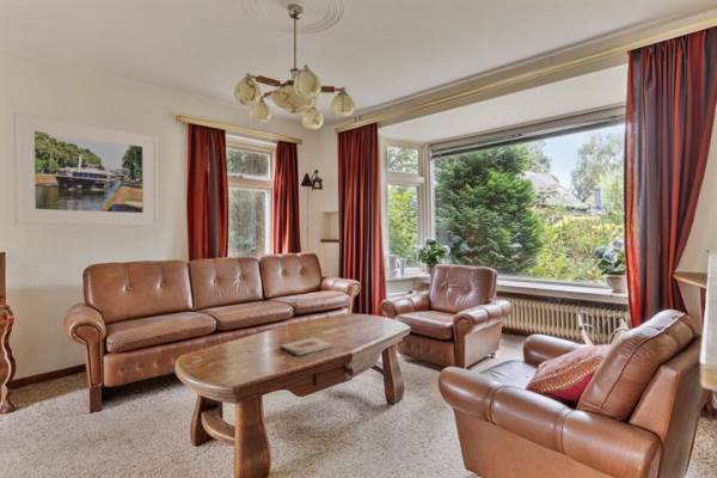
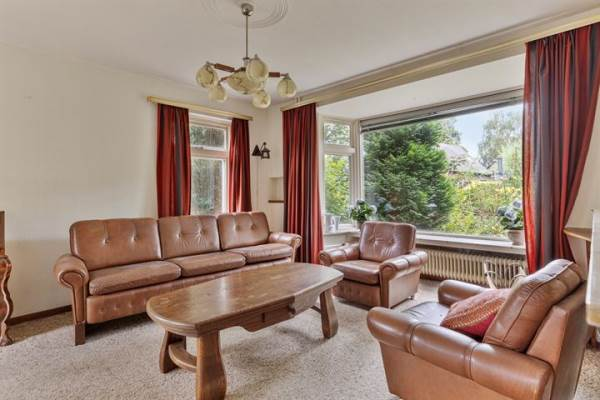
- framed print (93, 174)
- wooden plaque (306, 345)
